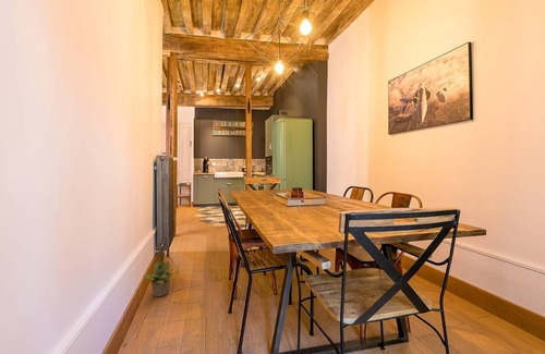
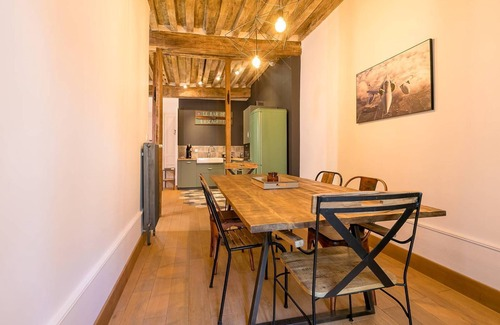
- potted plant (158, 278)
